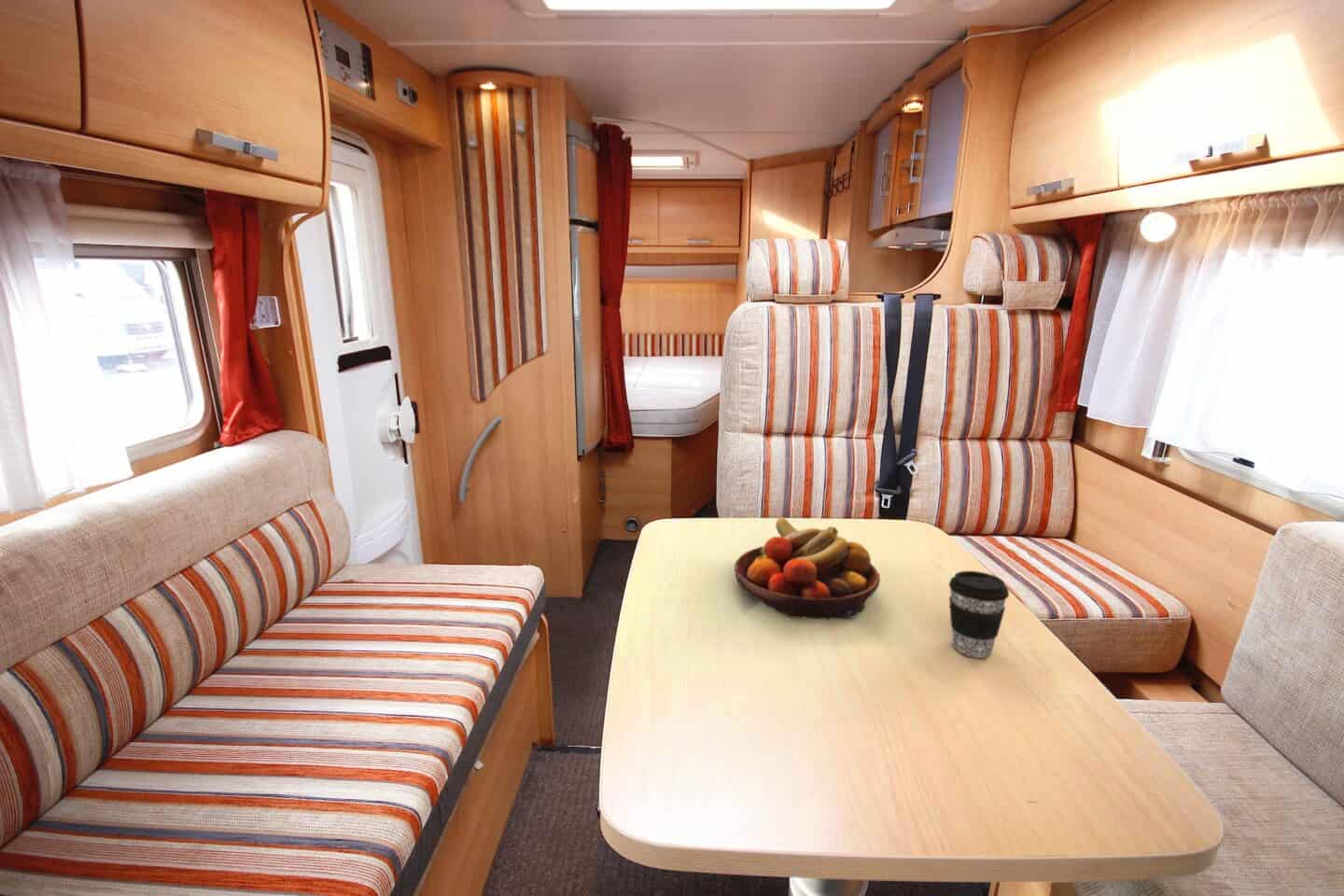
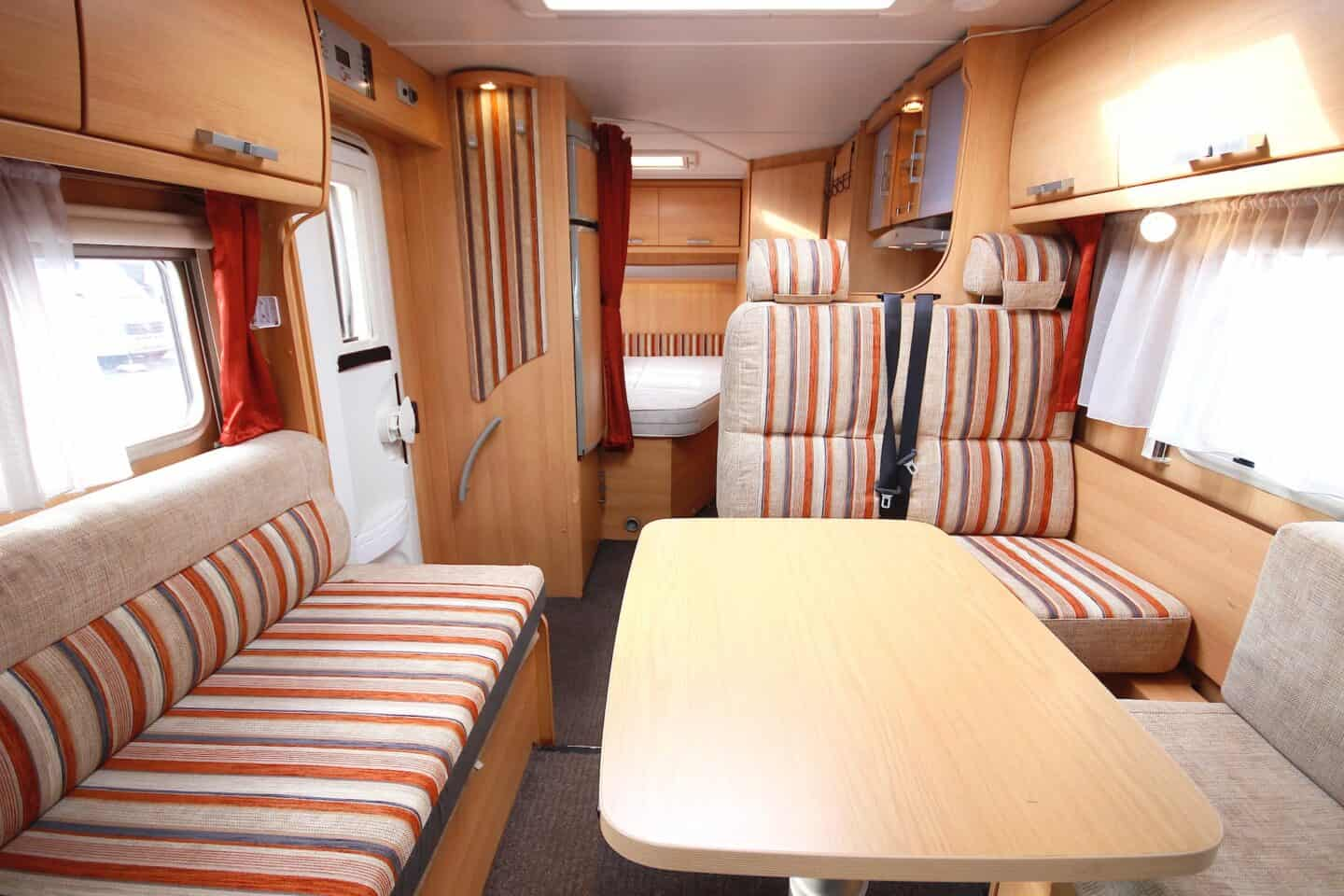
- fruit bowl (804, 562)
- coffee cup (975, 614)
